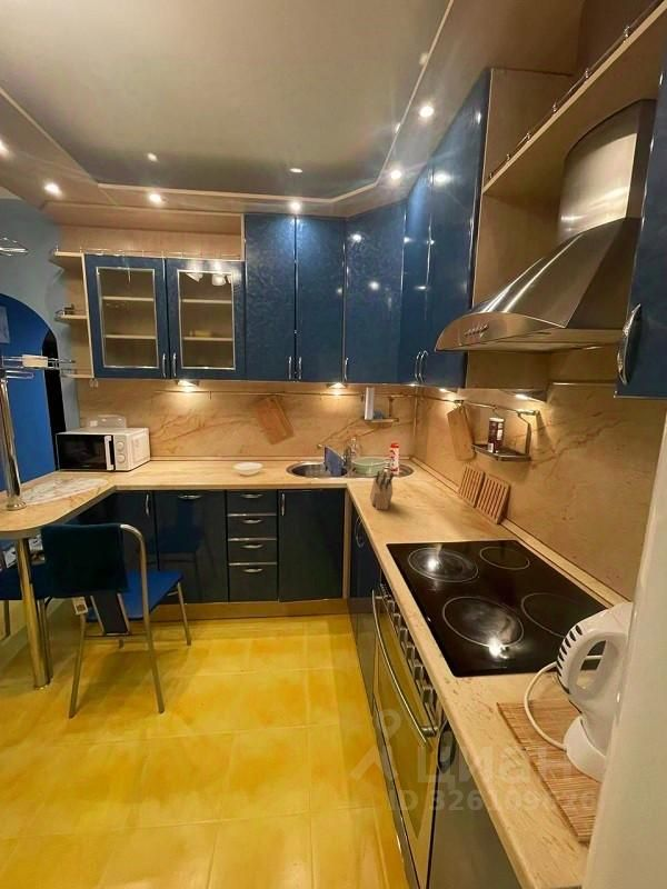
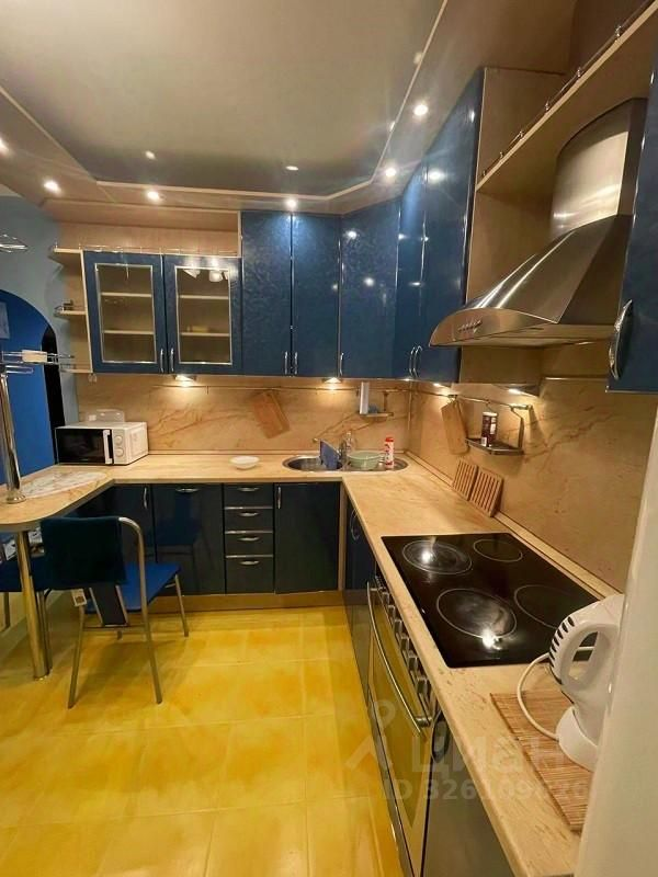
- knife block (381, 486)
